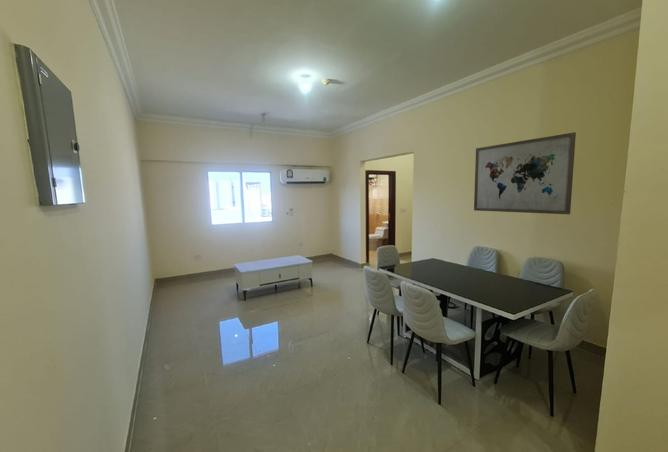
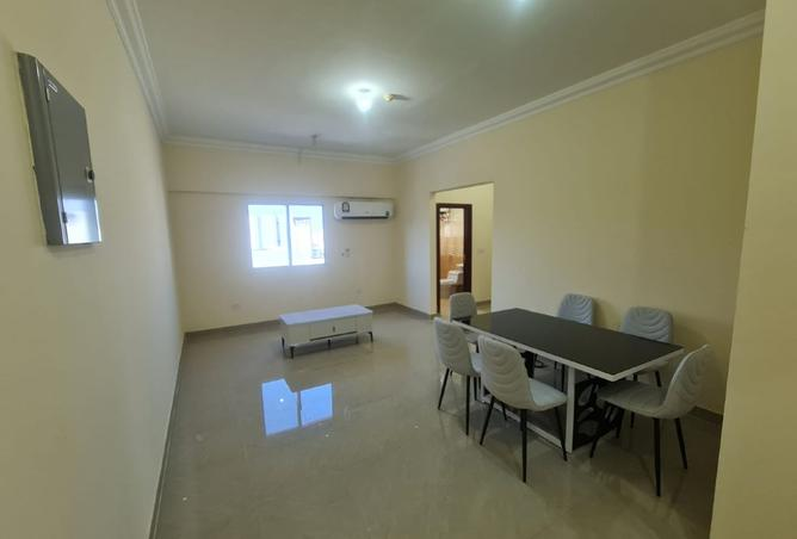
- wall art (517, 177)
